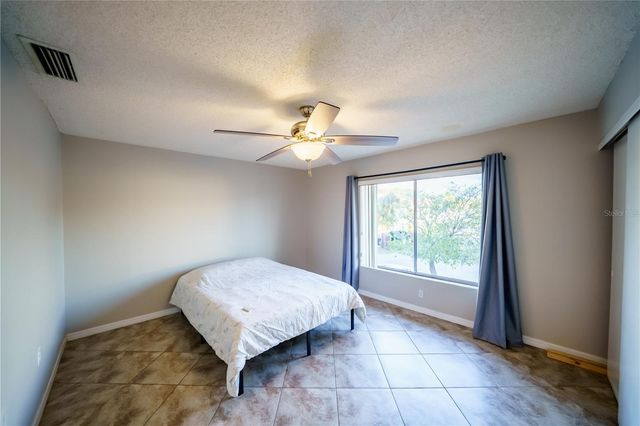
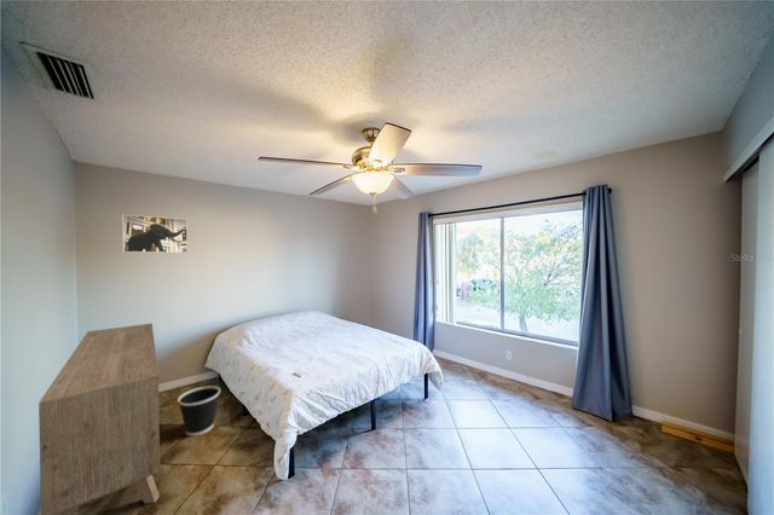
+ sideboard (116, 399)
+ wastebasket (200, 411)
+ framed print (156, 235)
